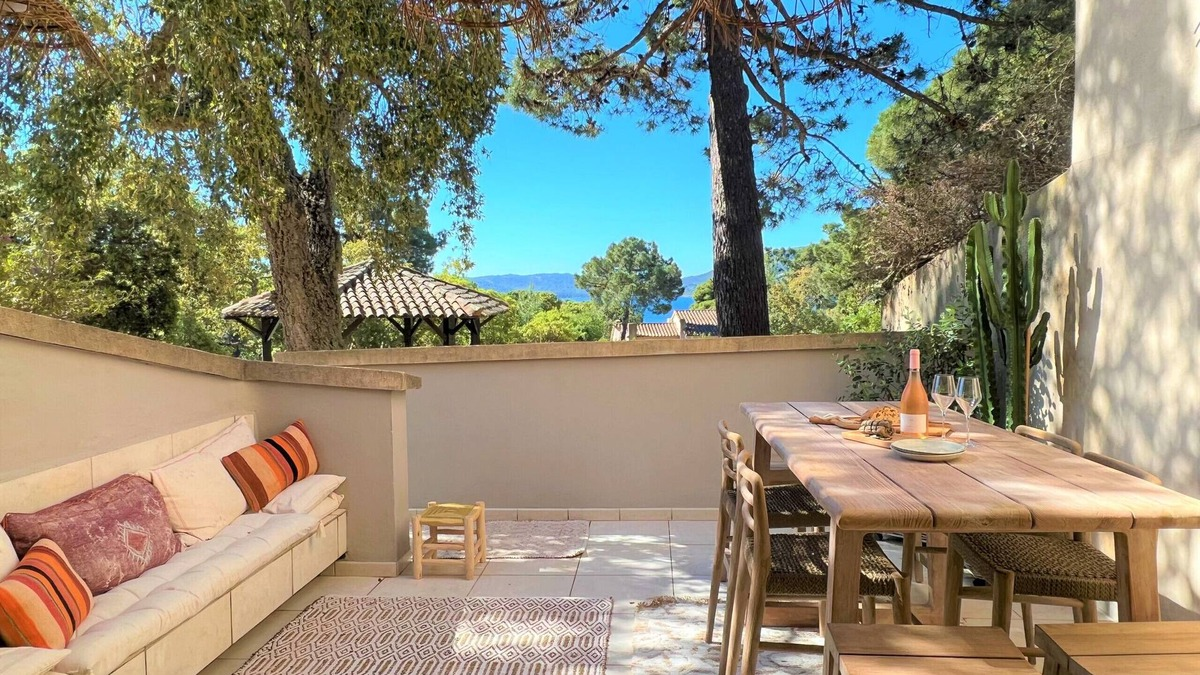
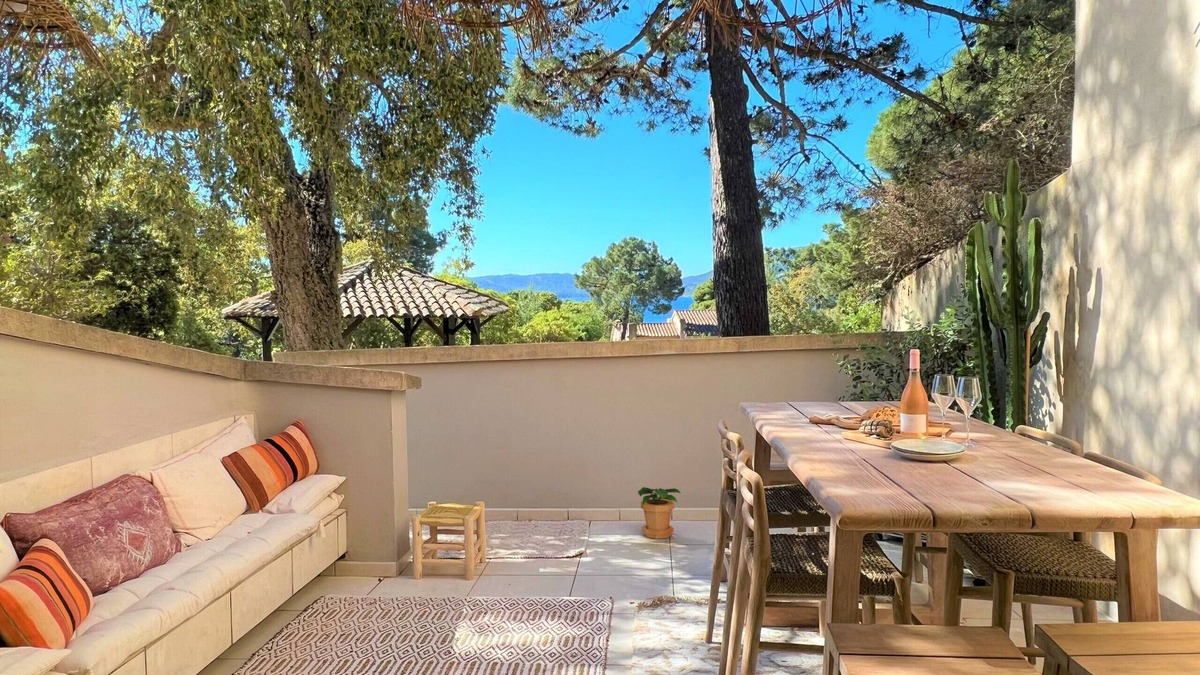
+ potted plant (657, 509)
